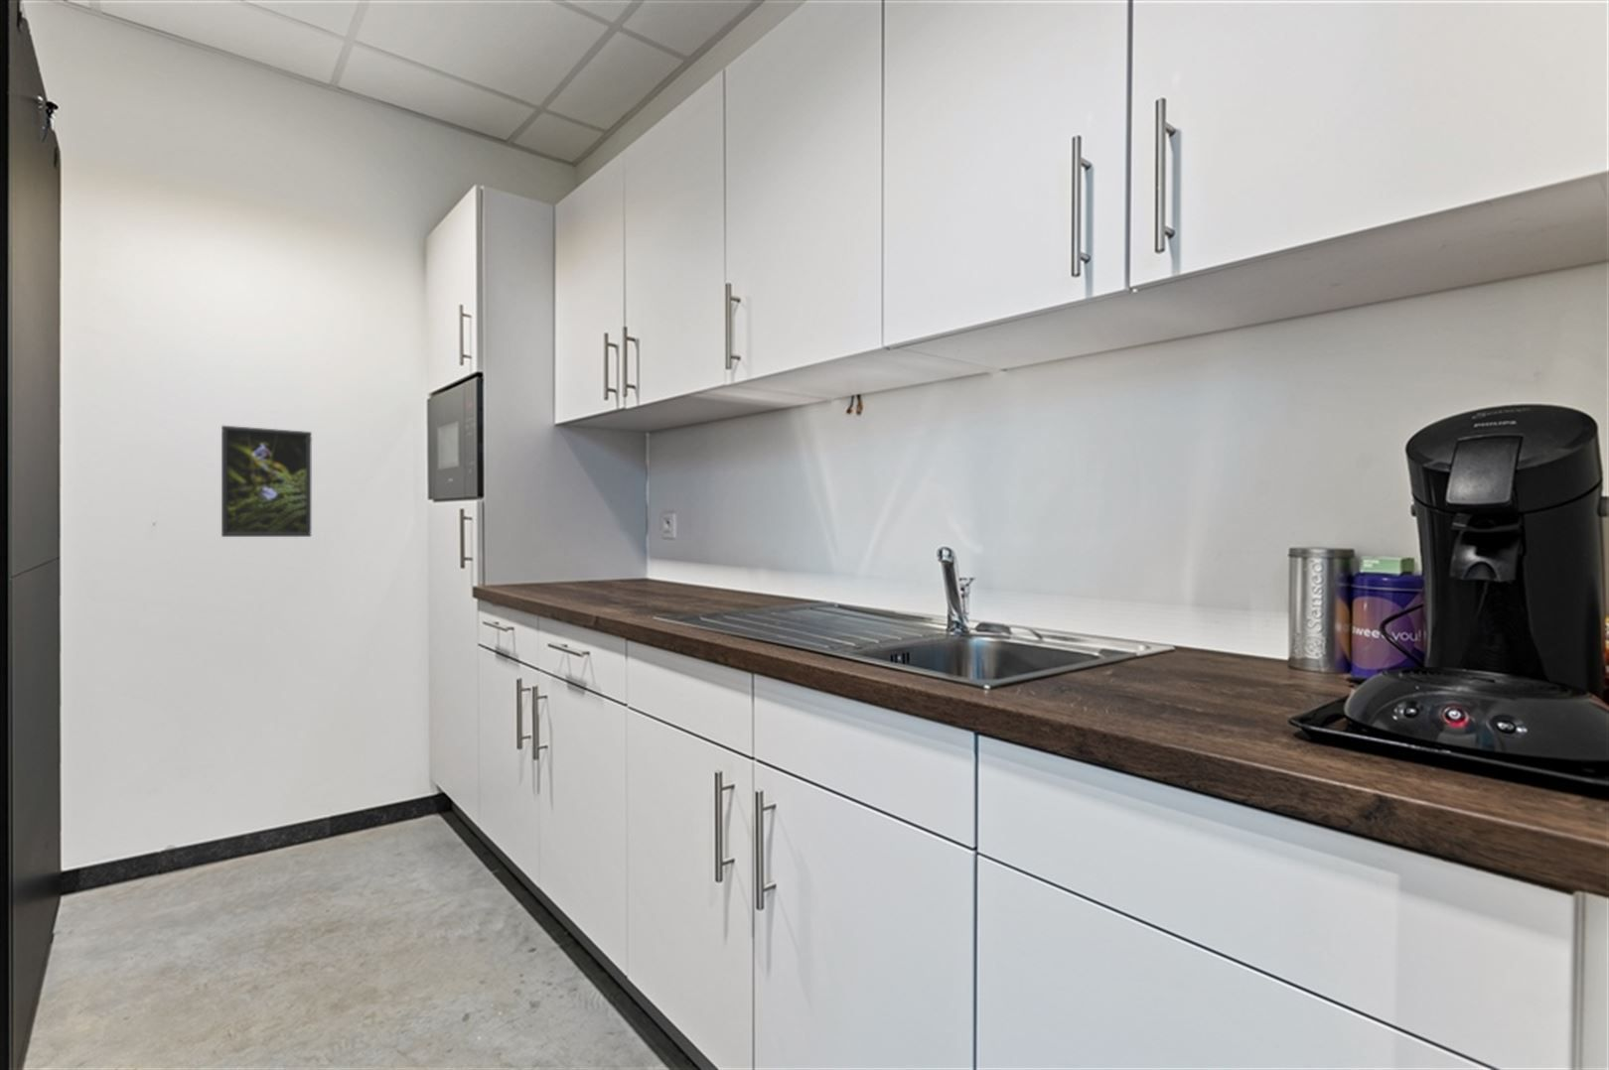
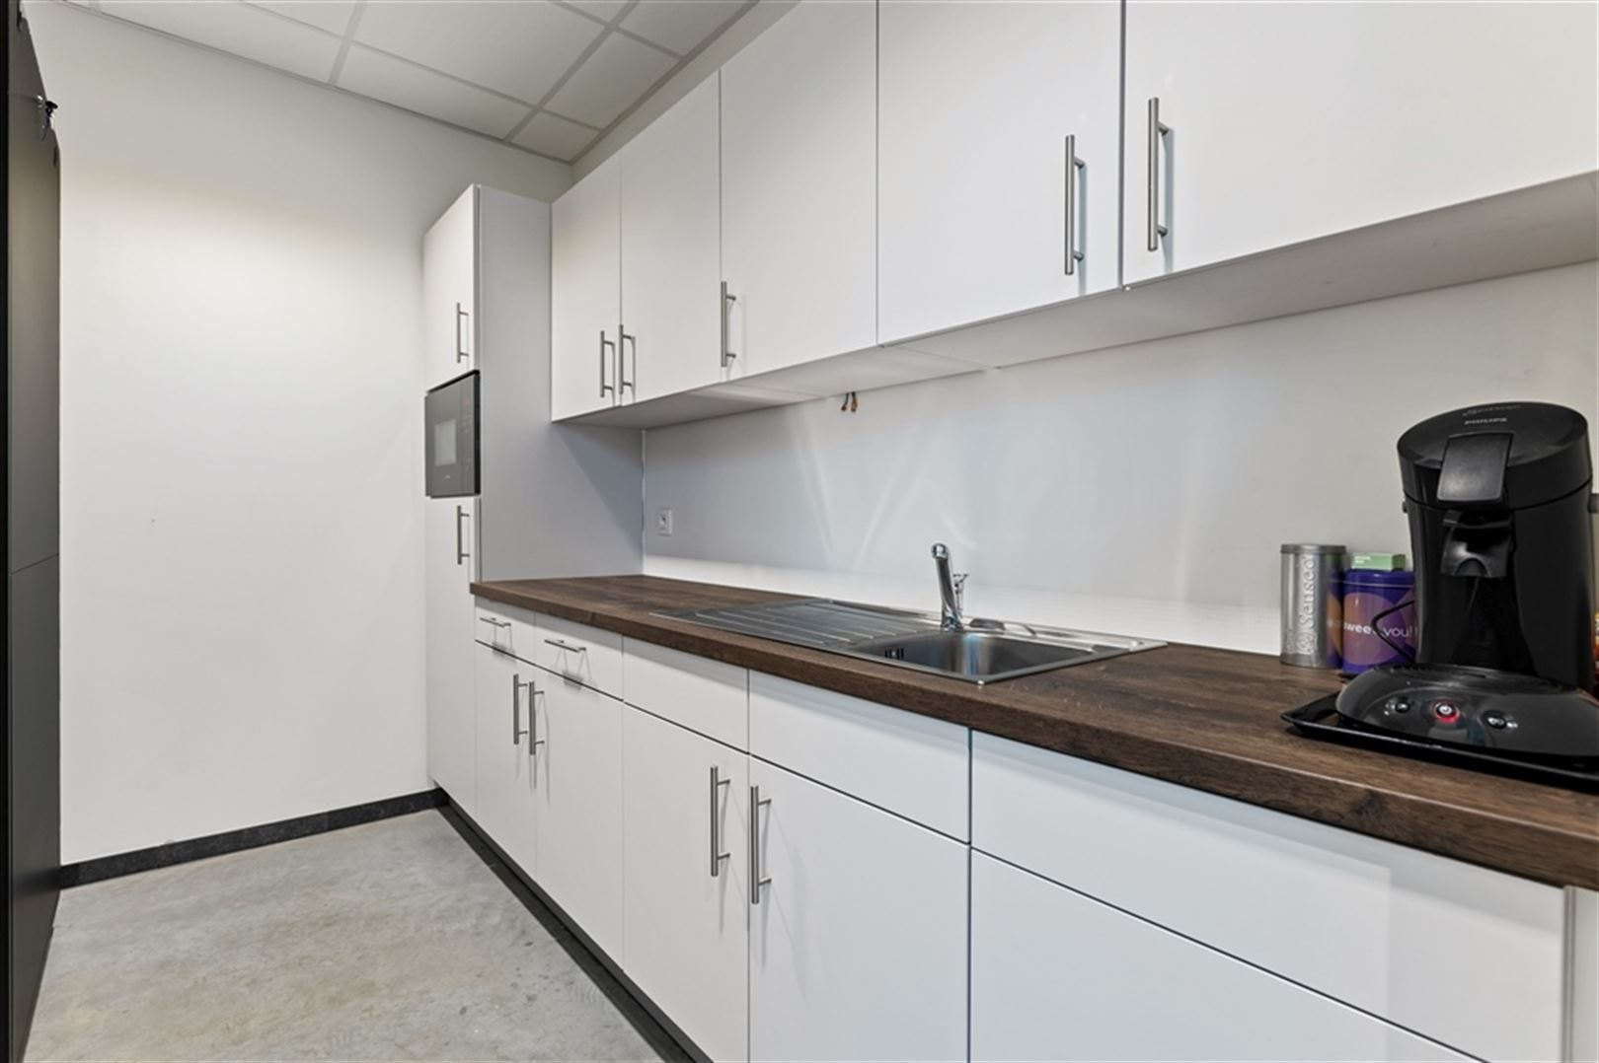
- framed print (268, 482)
